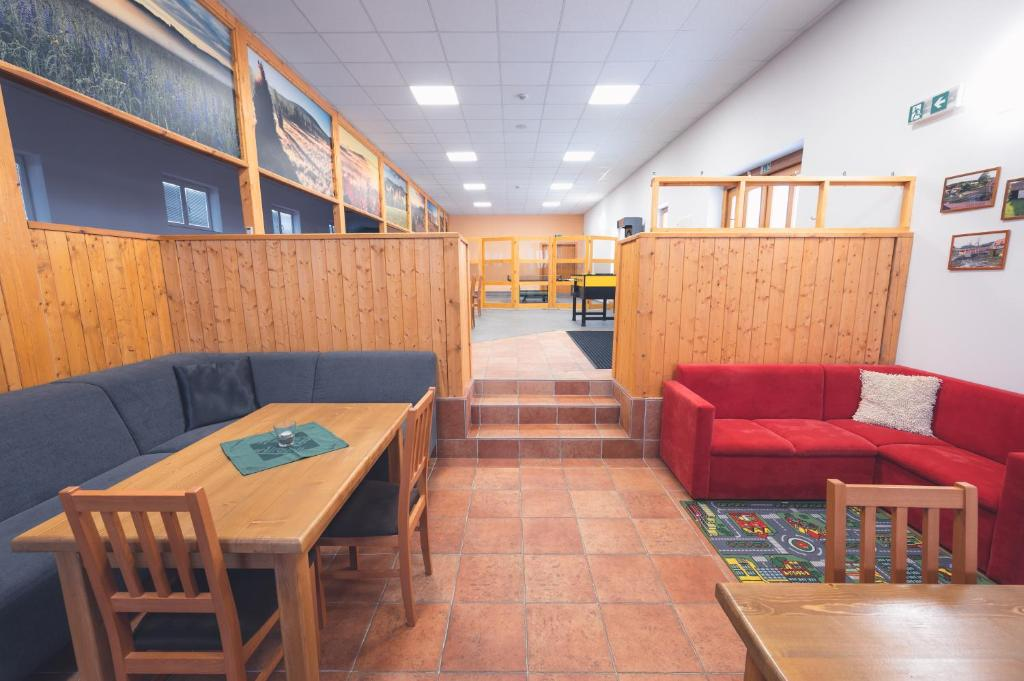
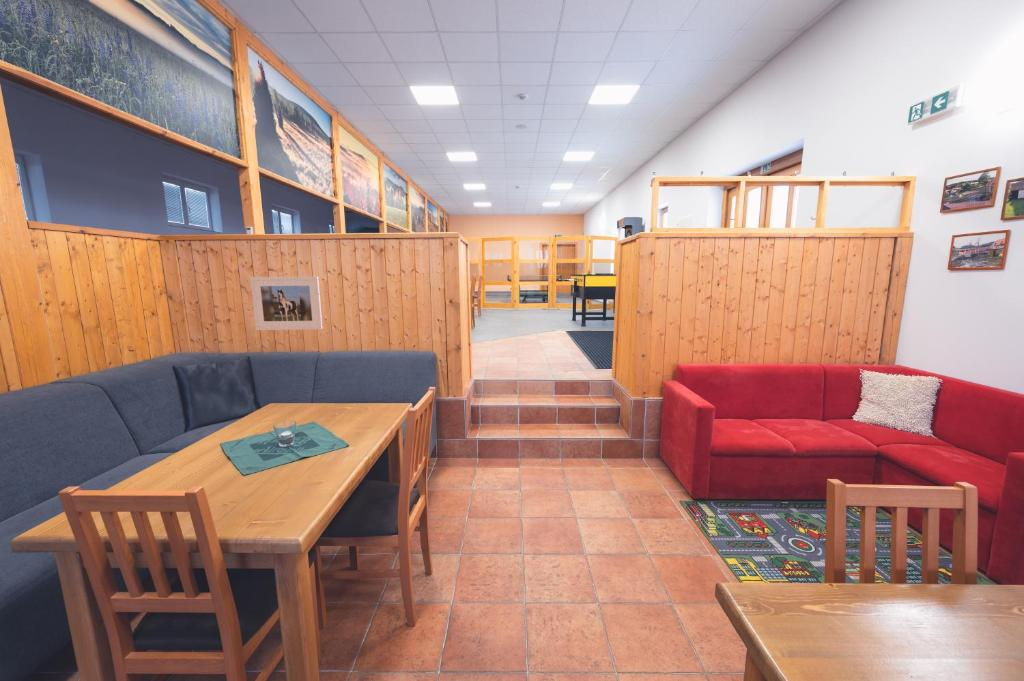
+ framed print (286, 303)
